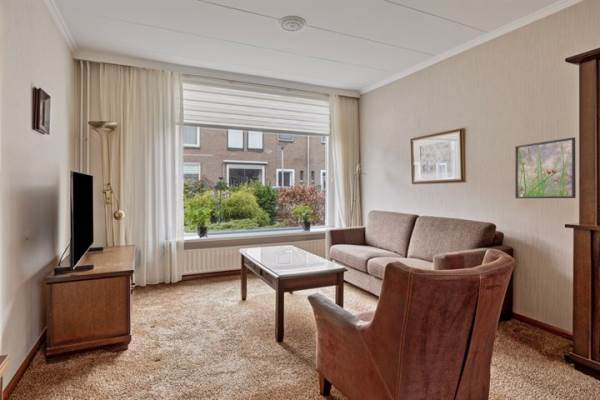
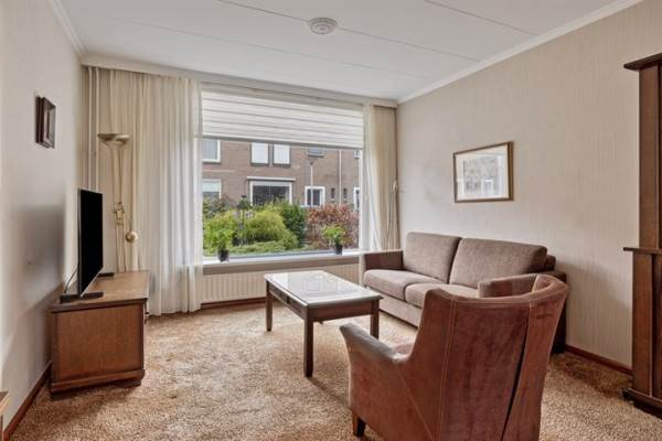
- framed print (543, 170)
